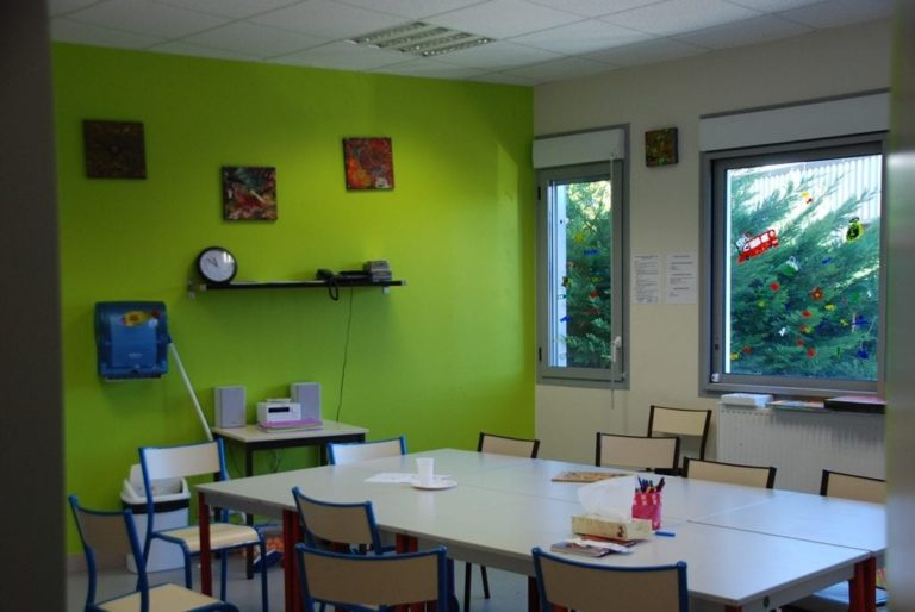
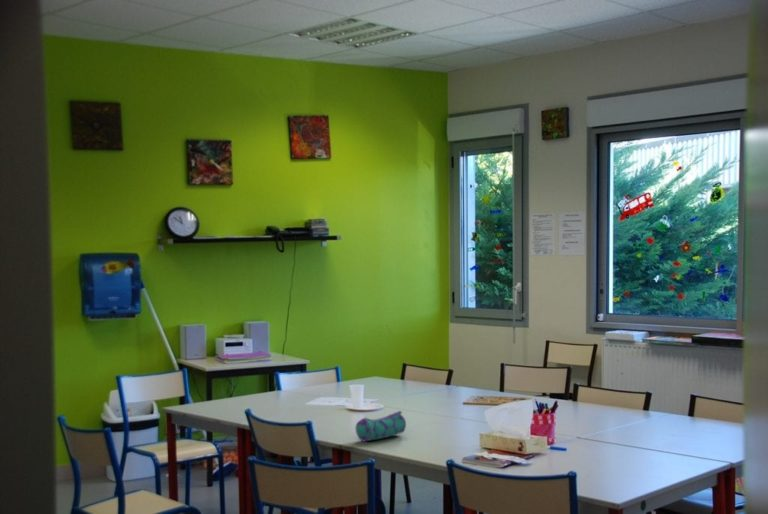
+ pencil case (381, 426)
